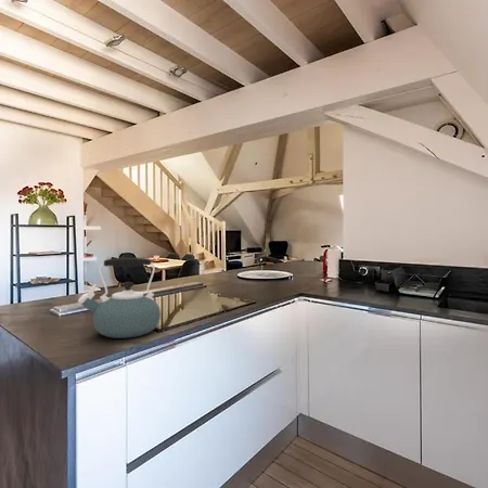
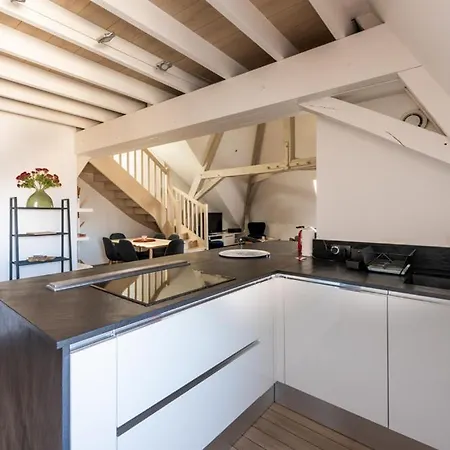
- kettle (120, 295)
